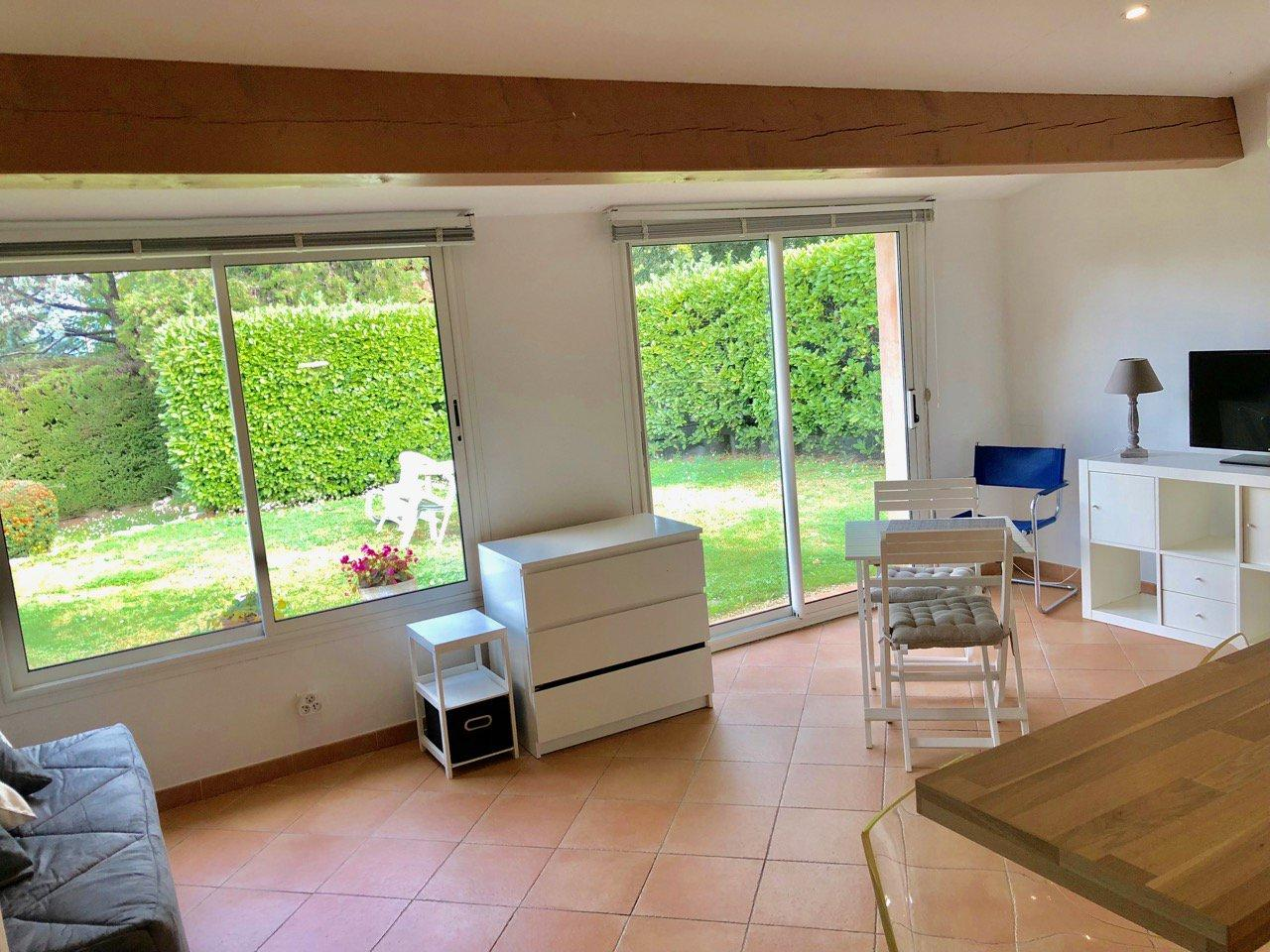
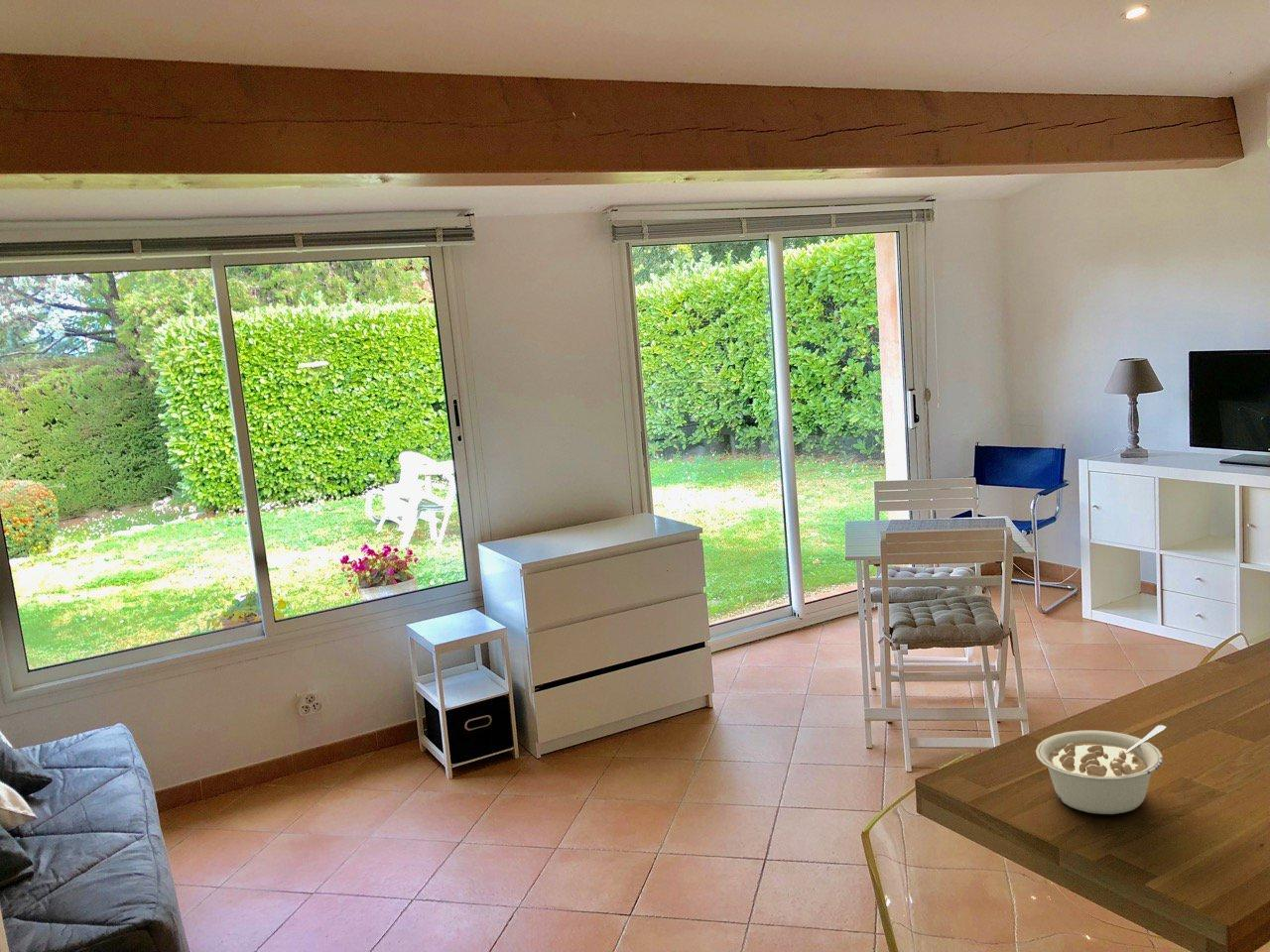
+ legume (1099, 768)
